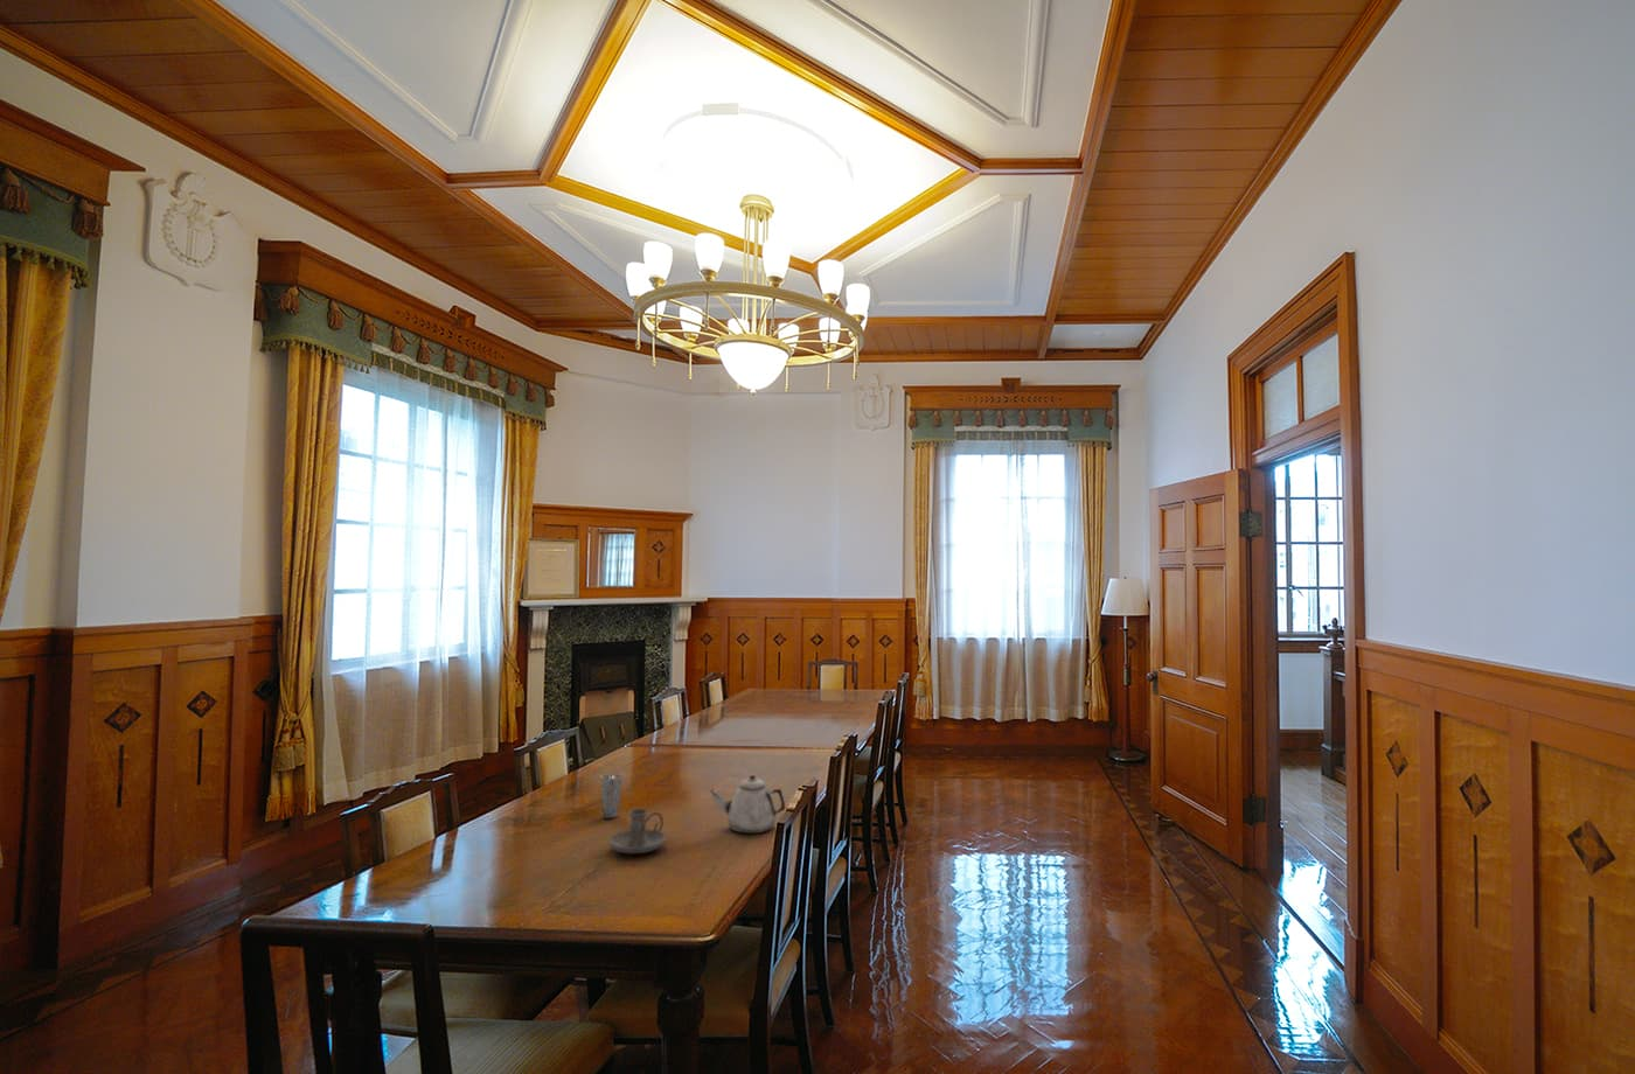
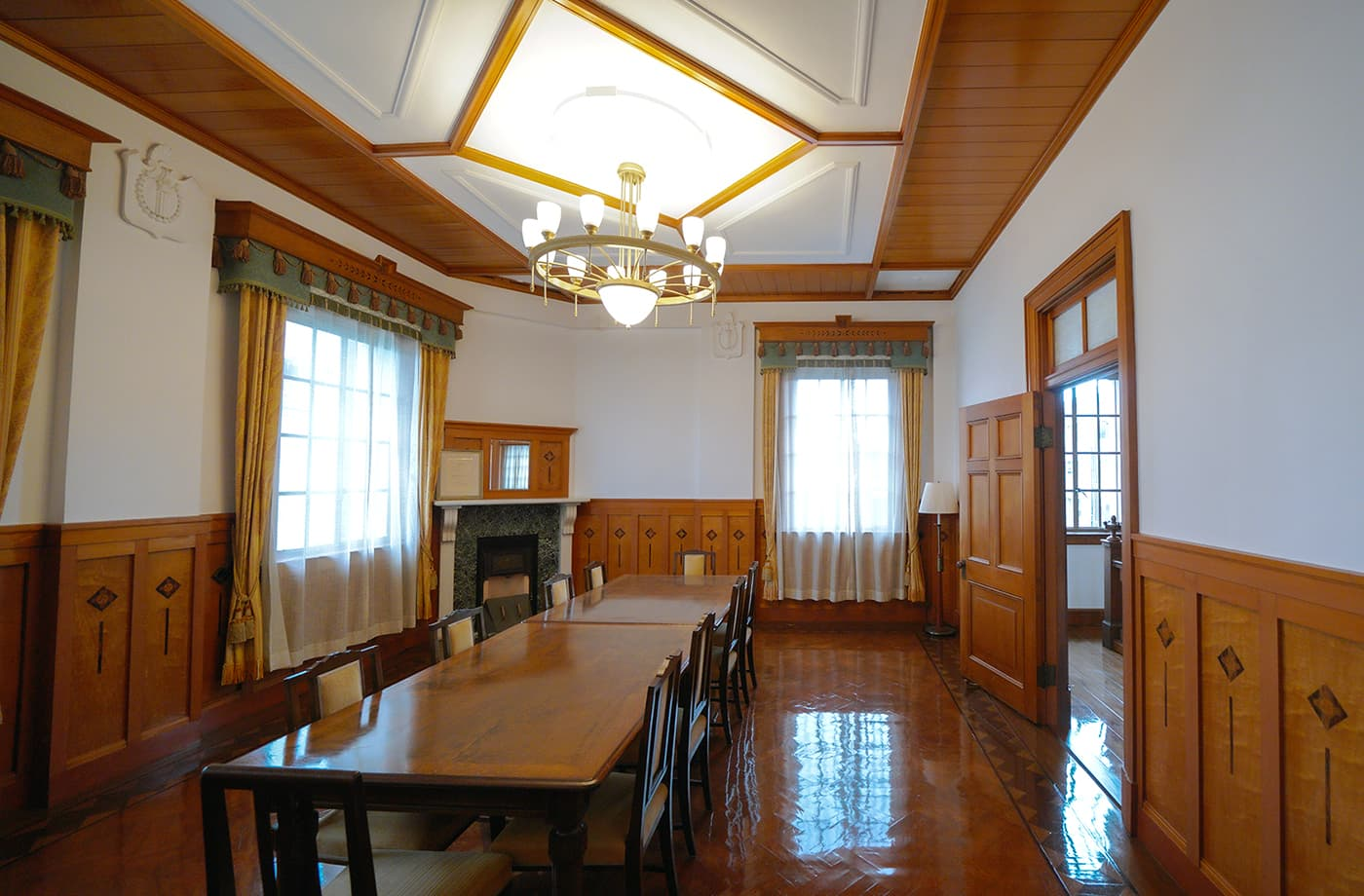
- teapot (747, 801)
- candle holder (641, 828)
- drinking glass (610, 795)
